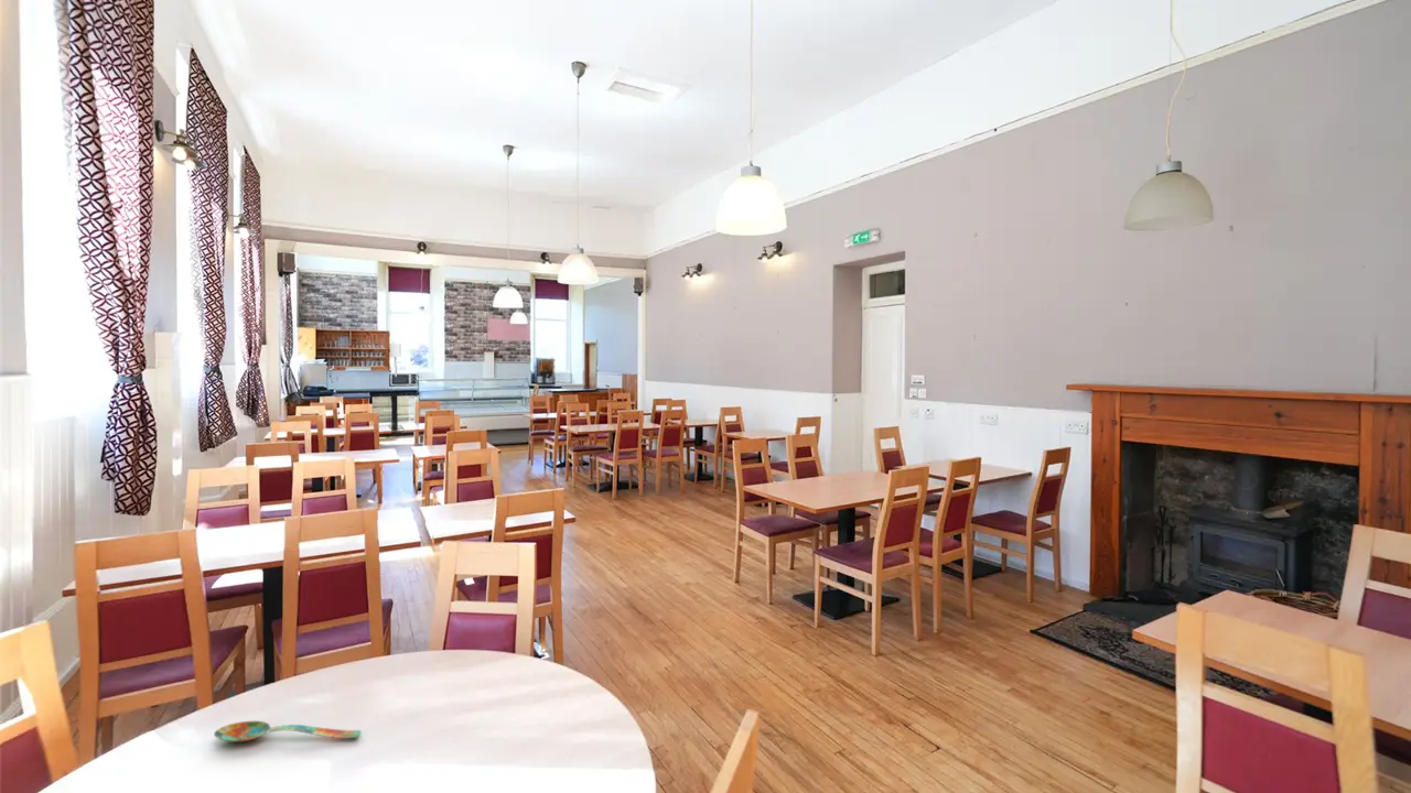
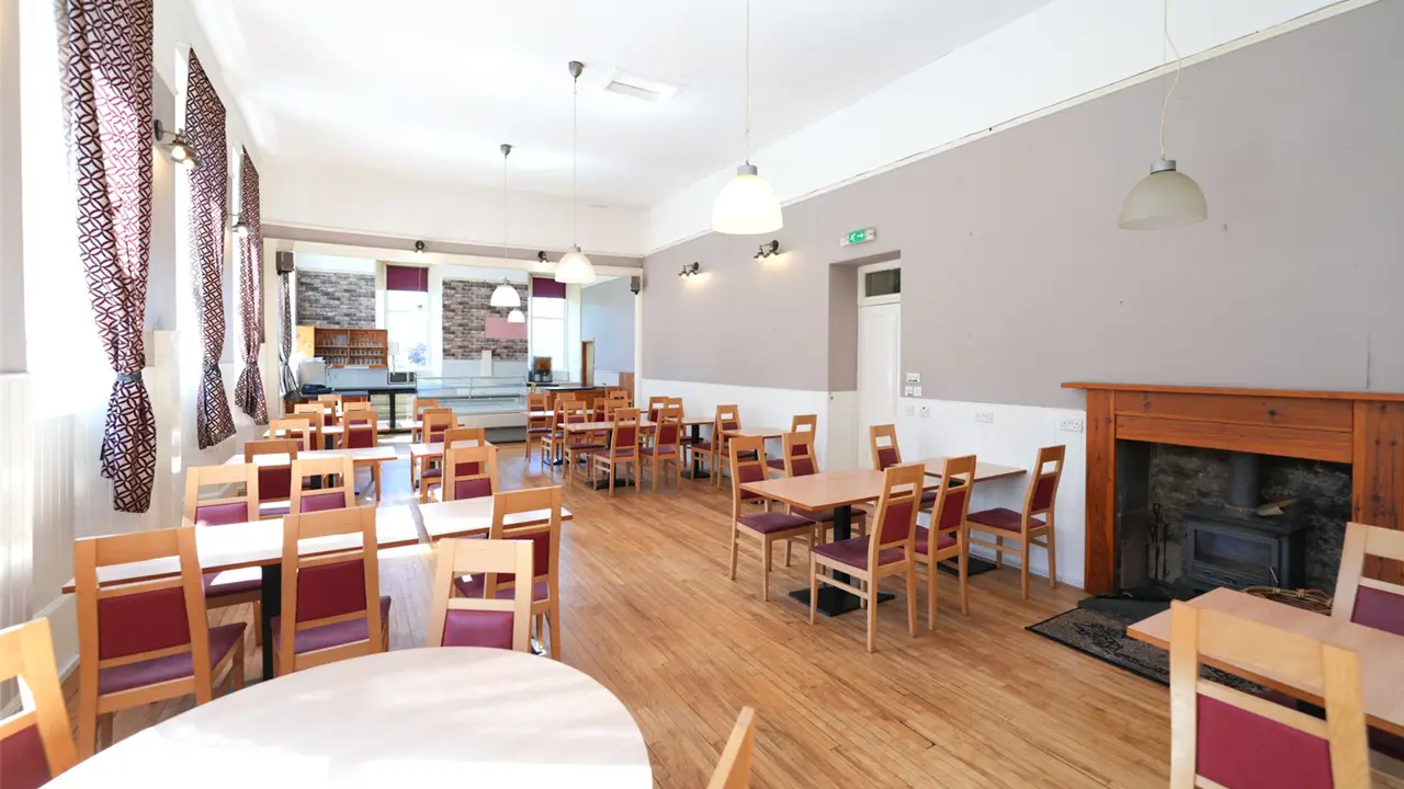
- spoon (288, 729)
